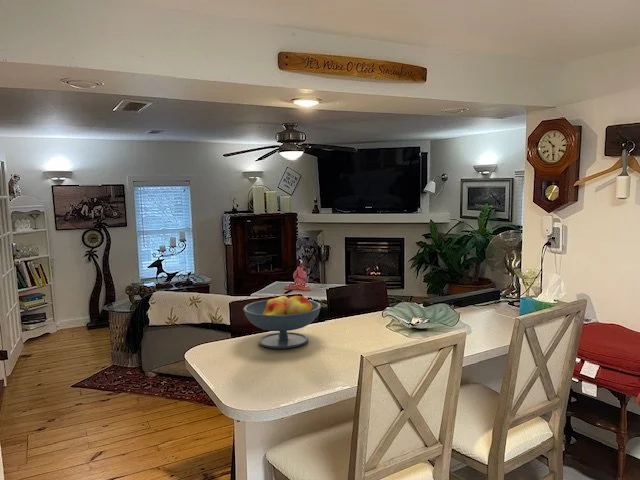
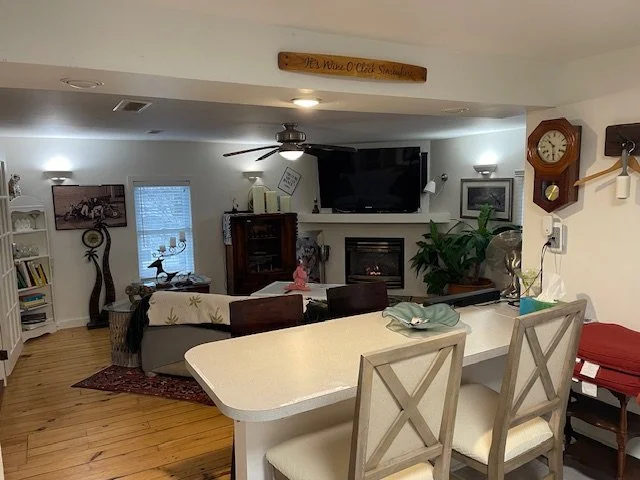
- fruit bowl (282, 317)
